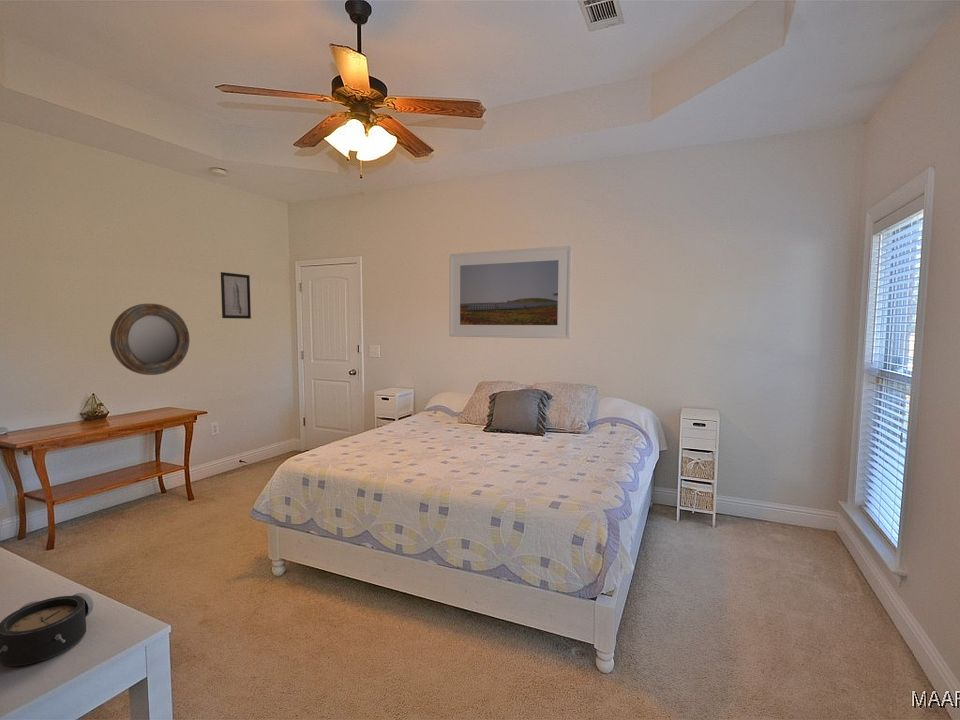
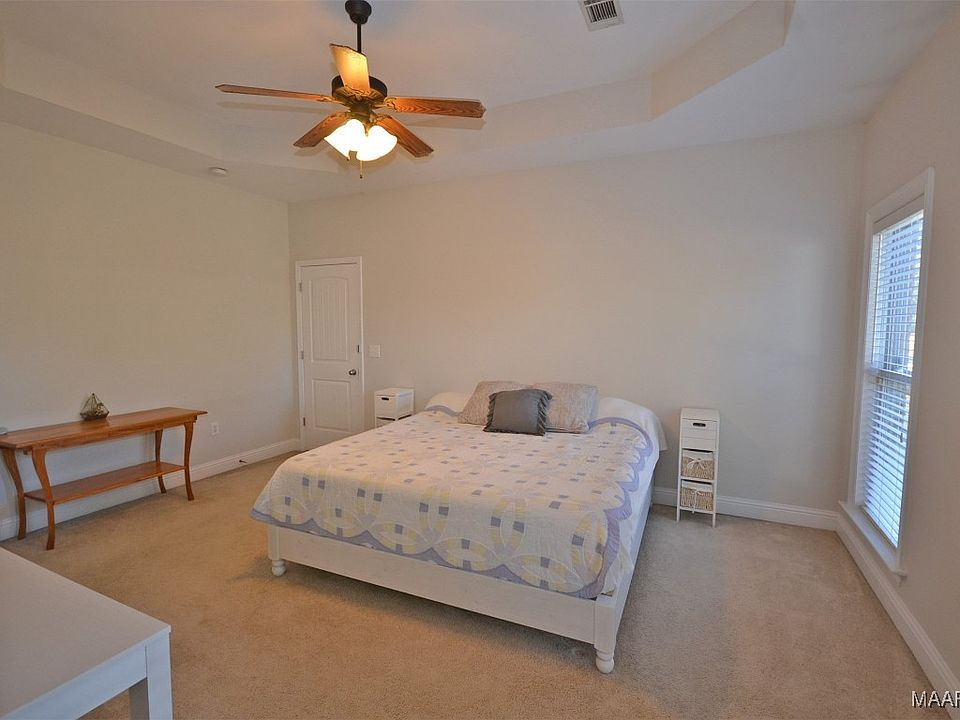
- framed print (507, 294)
- home mirror (152, 339)
- wall art (236, 296)
- alarm clock (47, 623)
